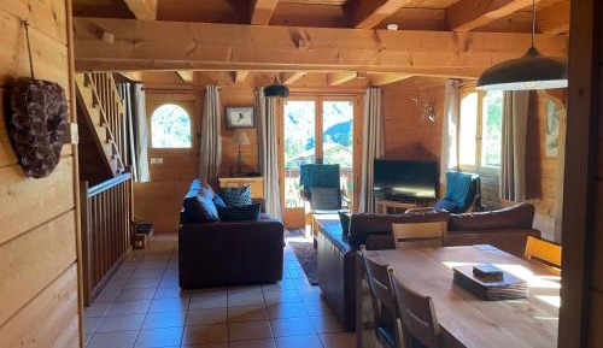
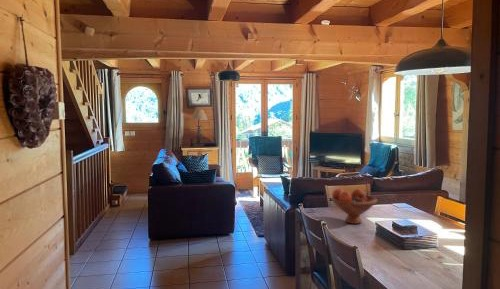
+ fruit bowl (353, 205)
